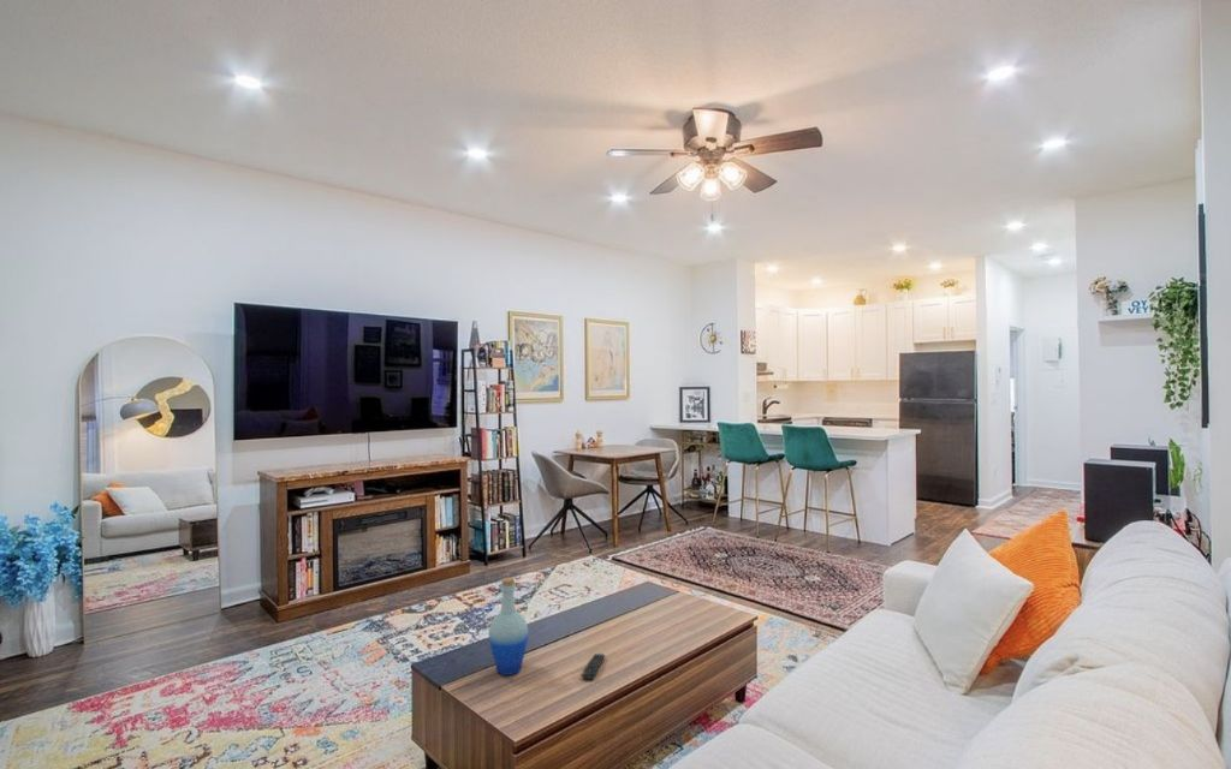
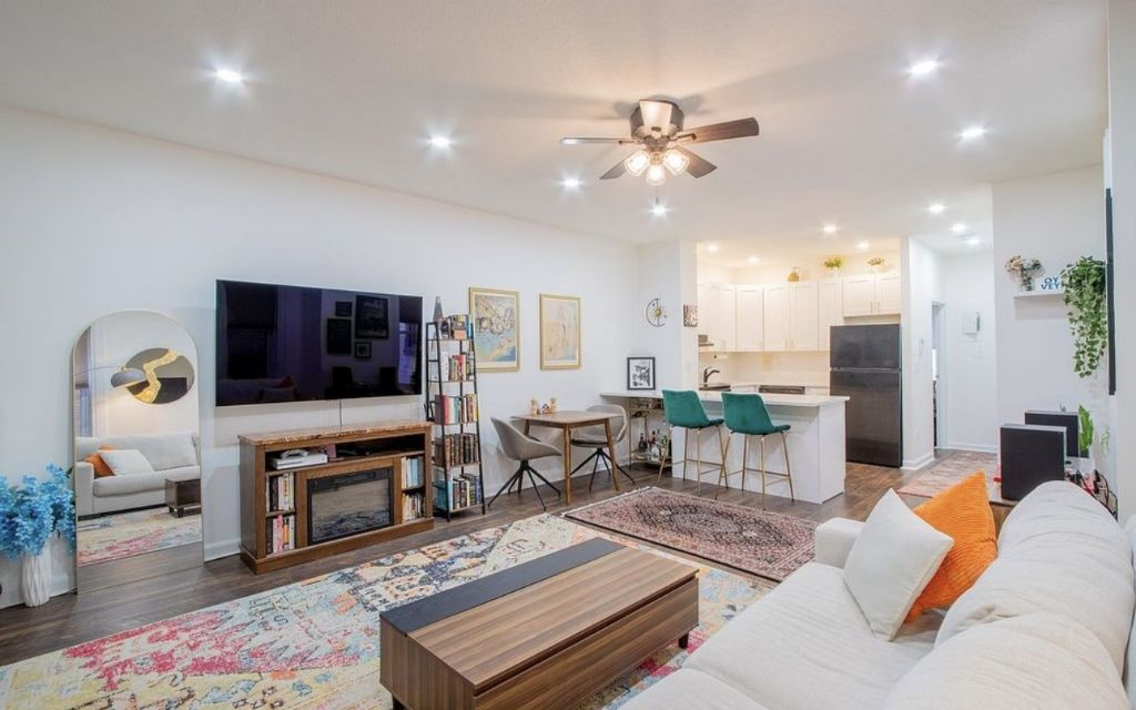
- remote control (594, 663)
- bottle (509, 624)
